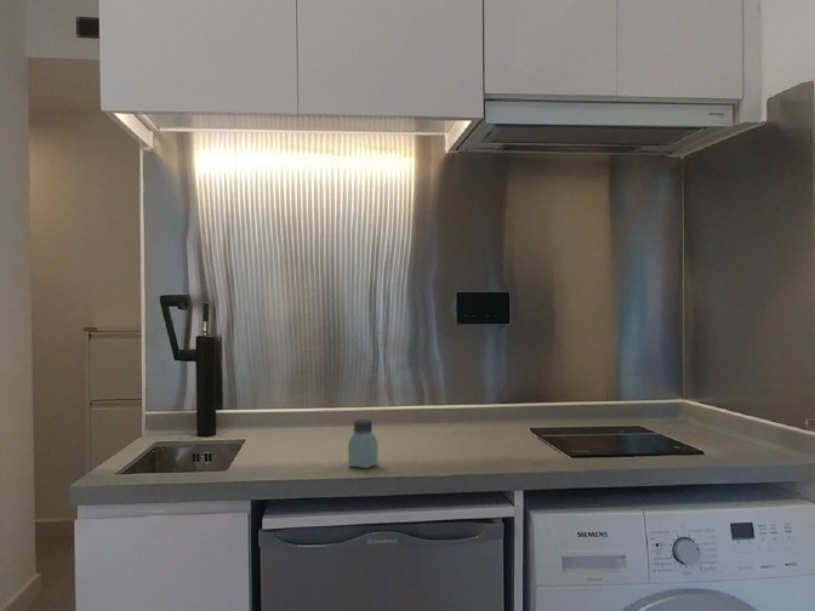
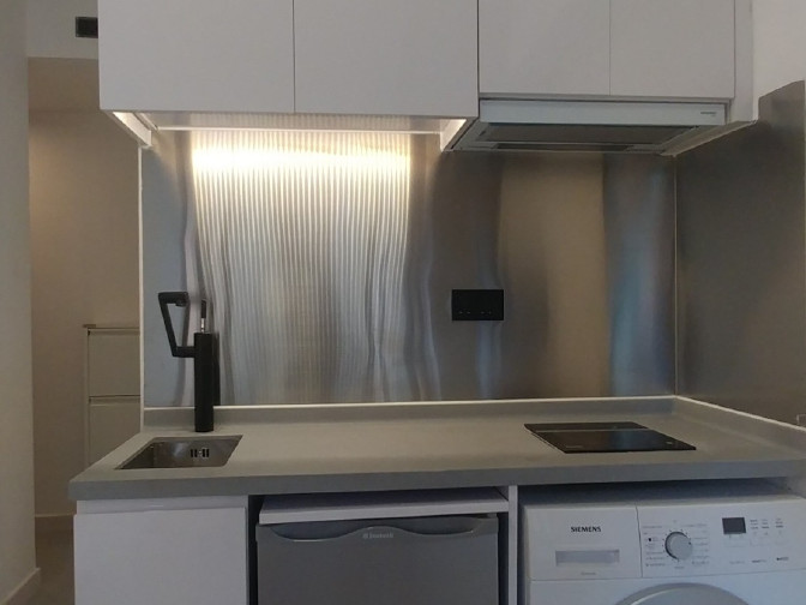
- saltshaker (363, 442)
